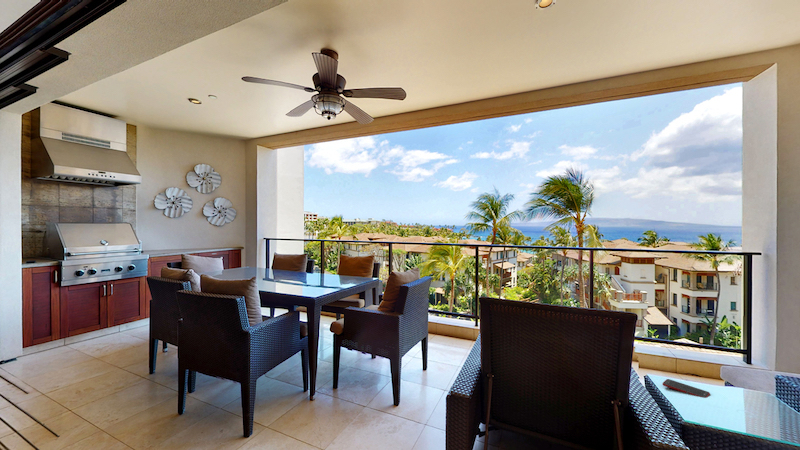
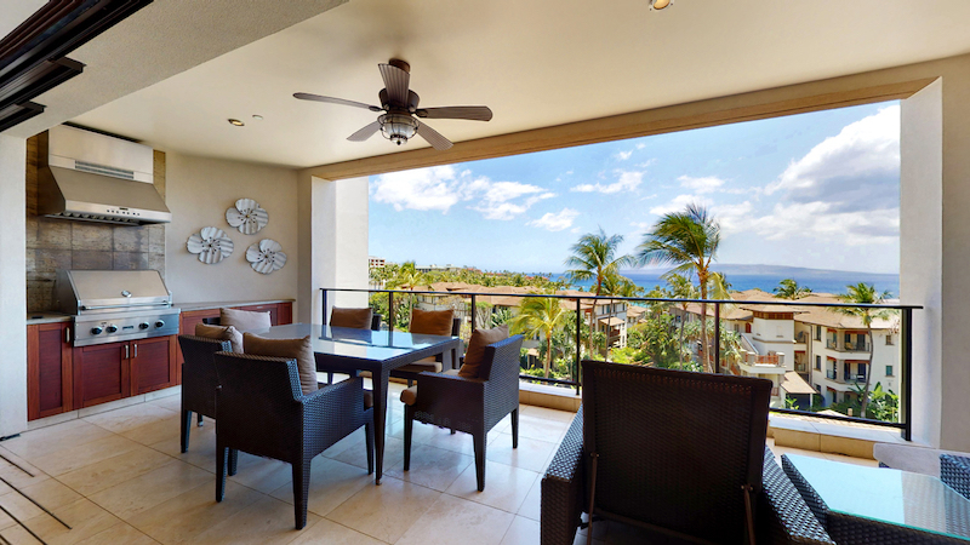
- cell phone (685, 388)
